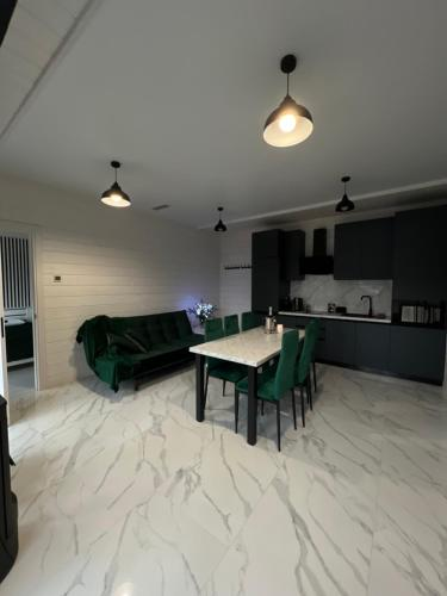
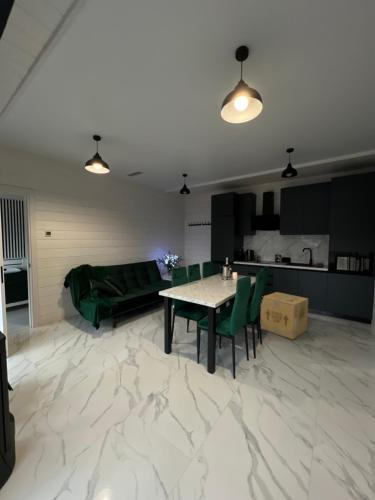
+ cardboard box (284, 313)
